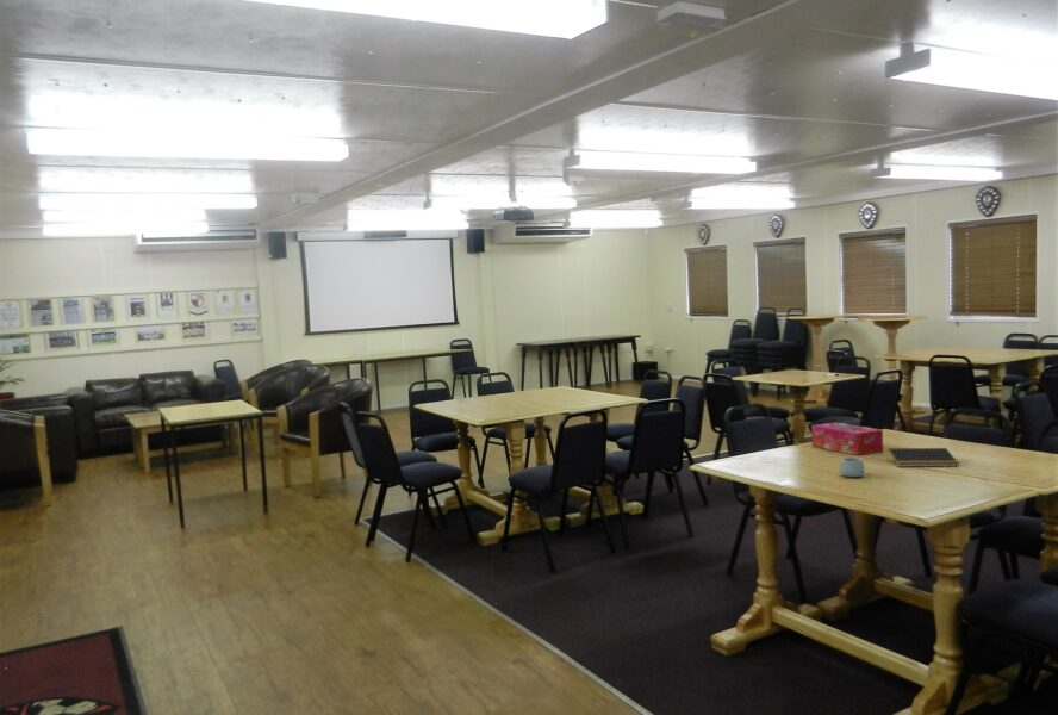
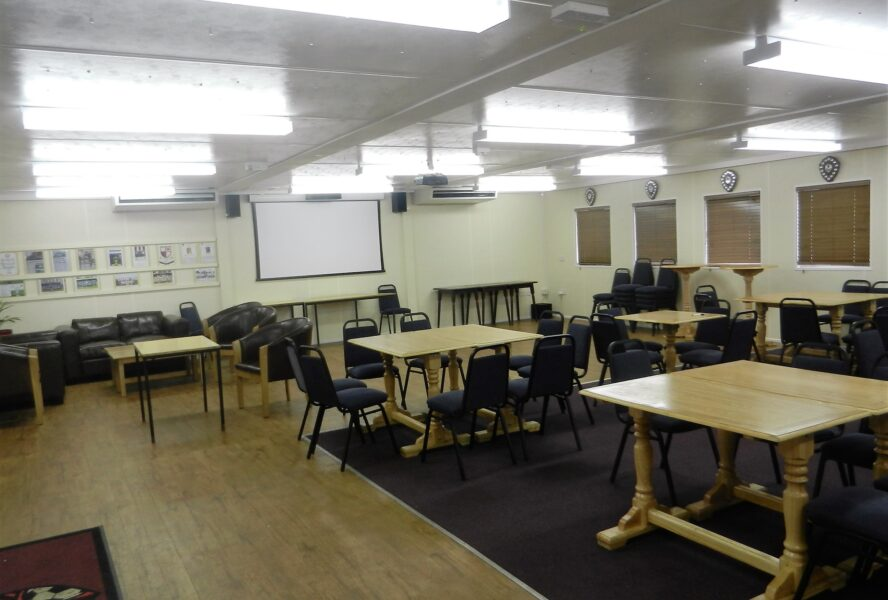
- notepad (922, 456)
- mug (852, 466)
- tissue box (846, 437)
